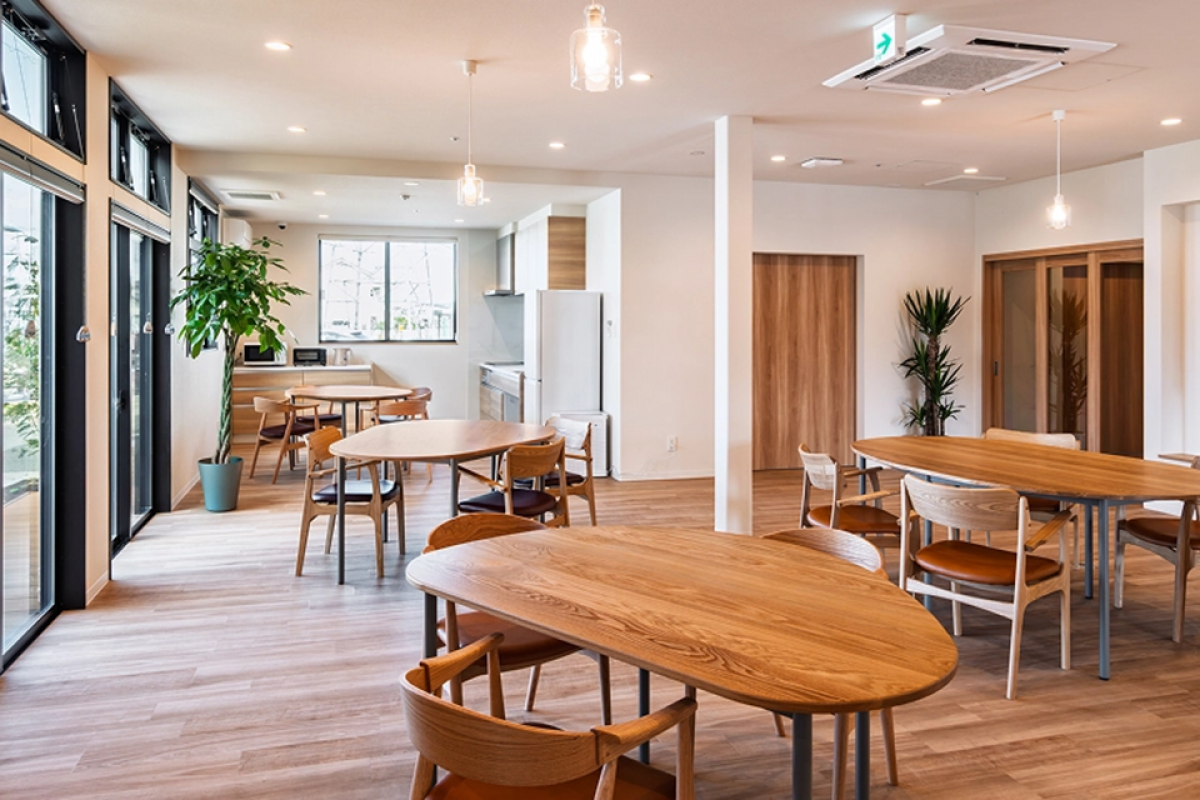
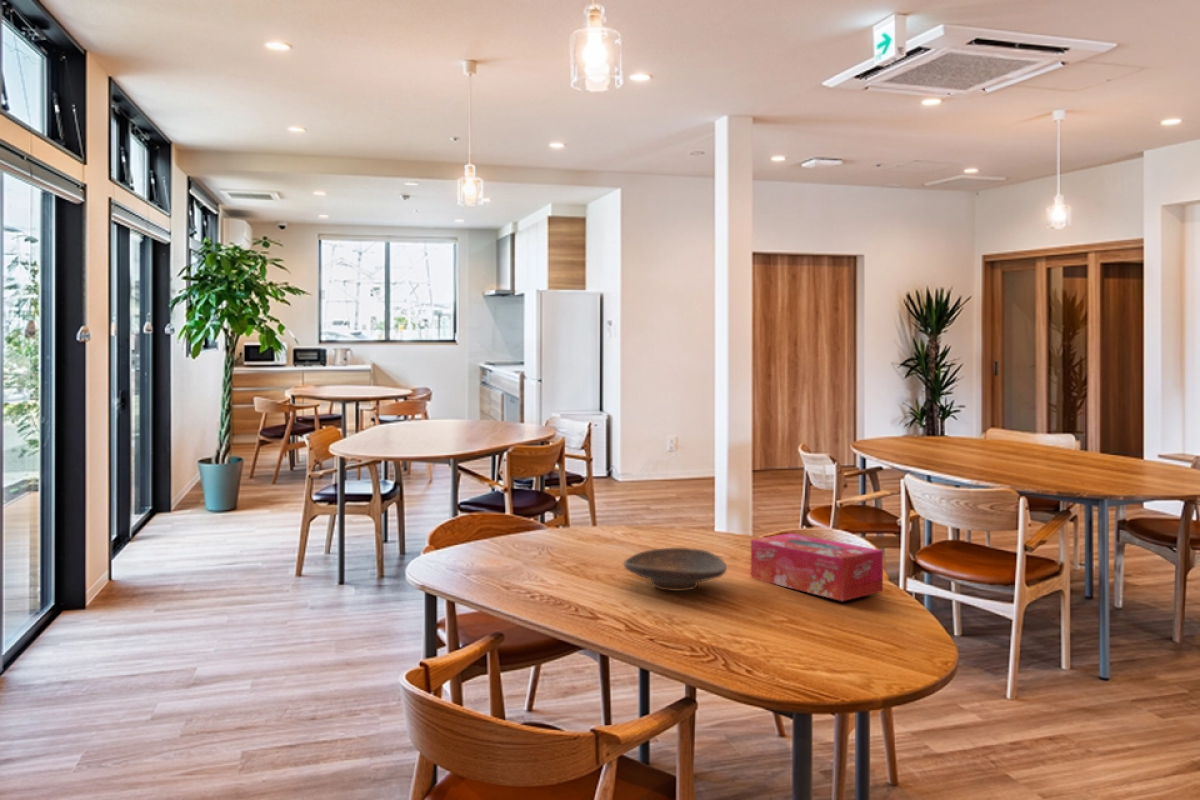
+ decorative bowl (674, 571)
+ tissue box (814, 564)
